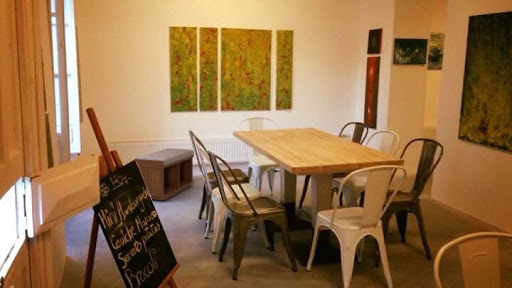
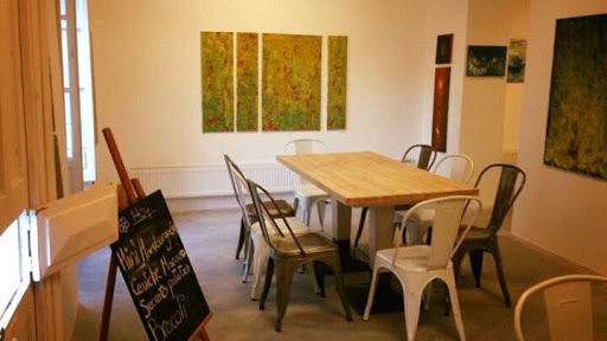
- bench (166, 172)
